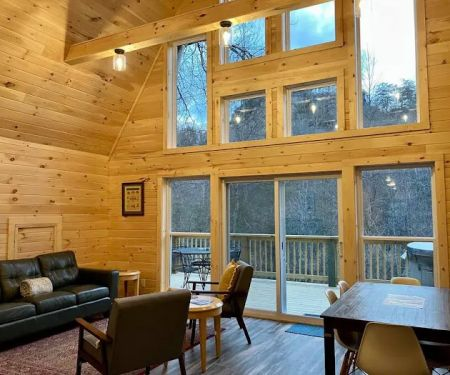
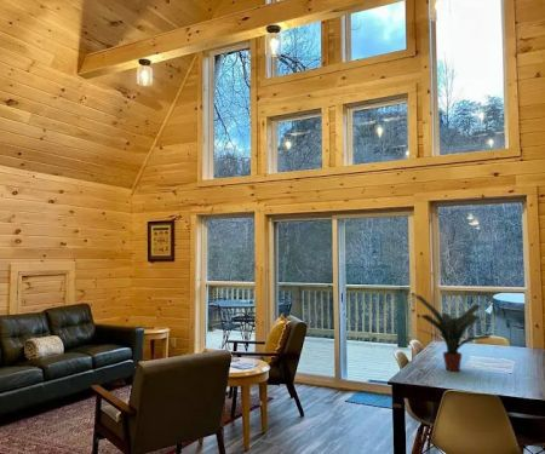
+ potted plant (448, 332)
